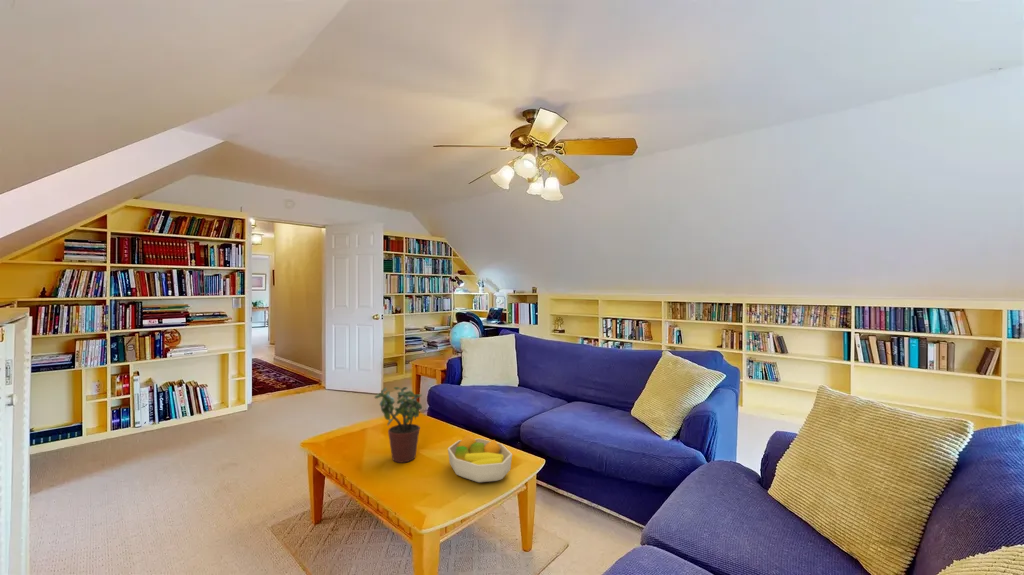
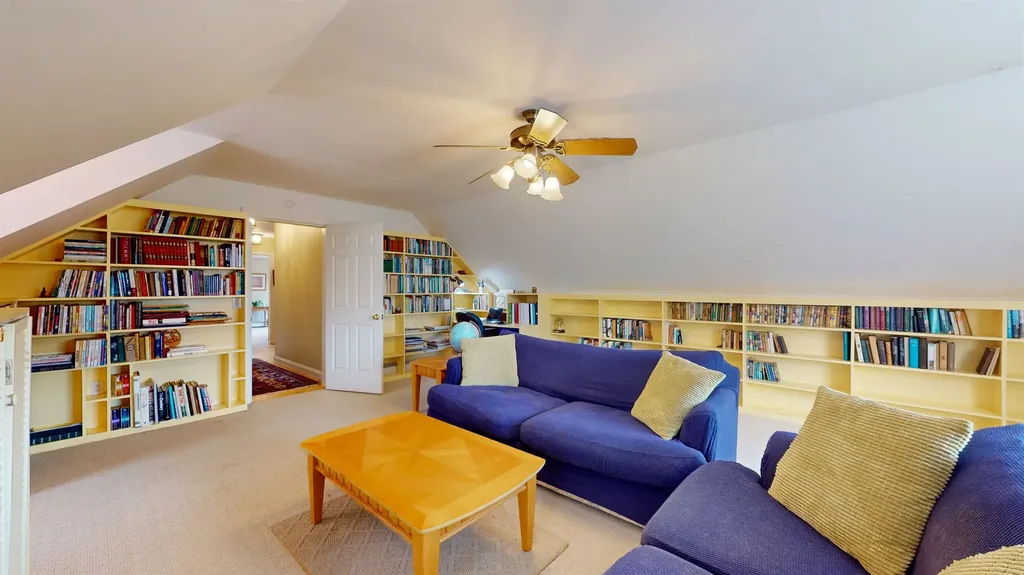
- potted plant (403, 420)
- fruit bowl (479, 456)
